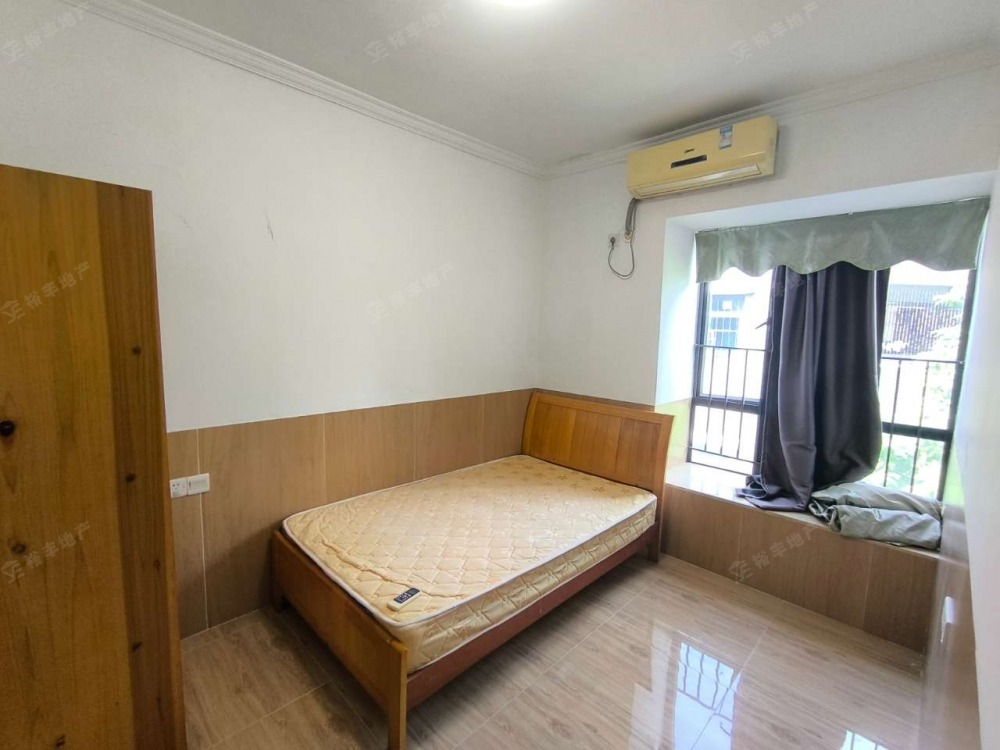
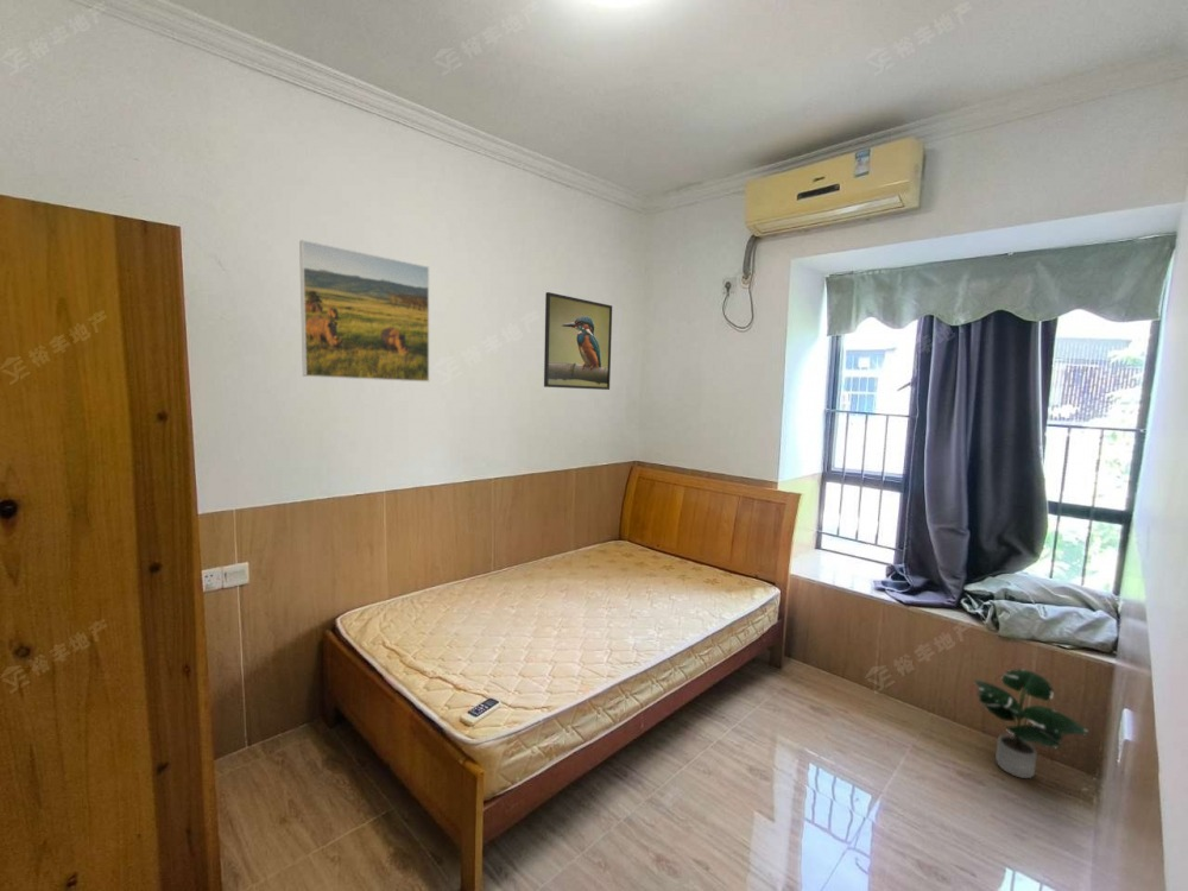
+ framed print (369, 317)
+ potted plant (1025, 728)
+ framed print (580, 343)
